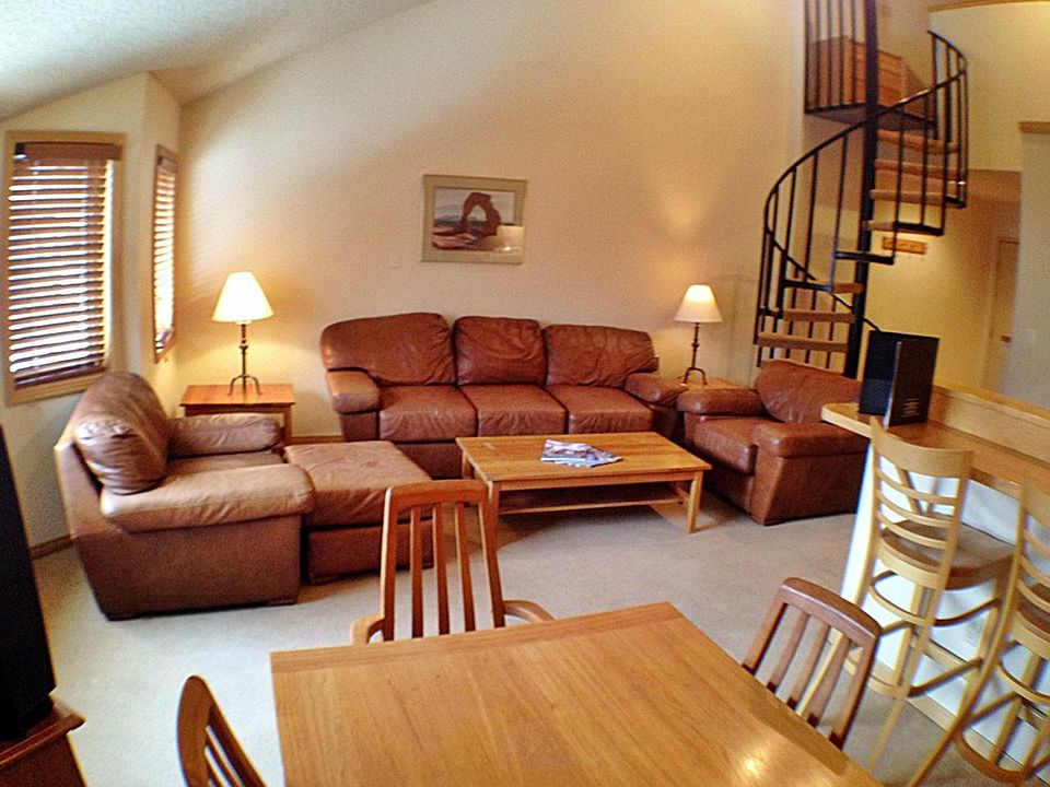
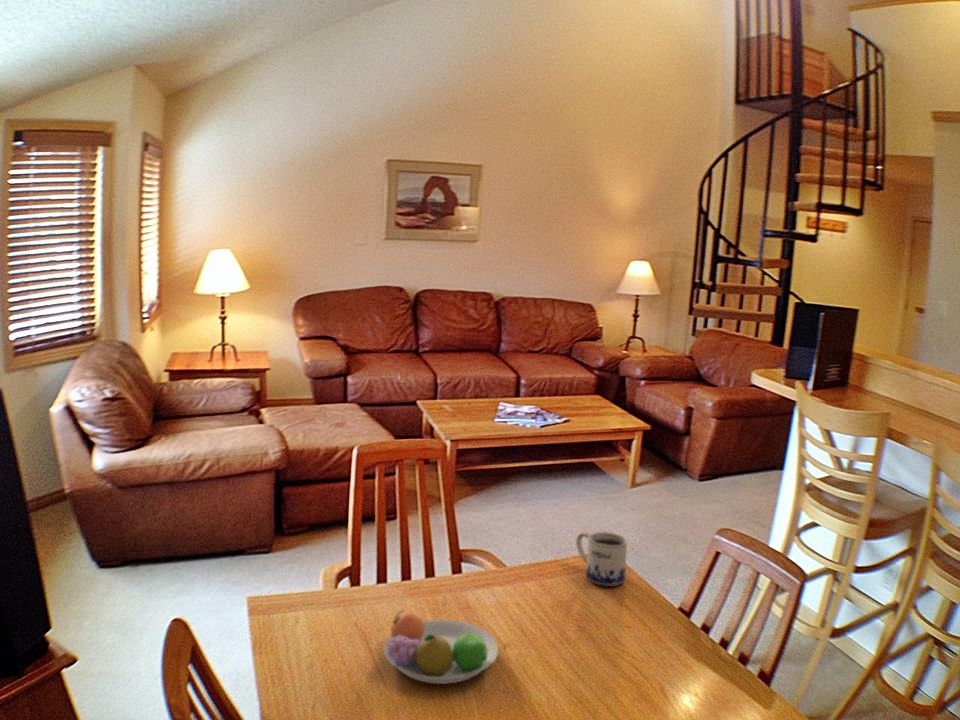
+ mug (601, 556)
+ fruit bowl (443, 638)
